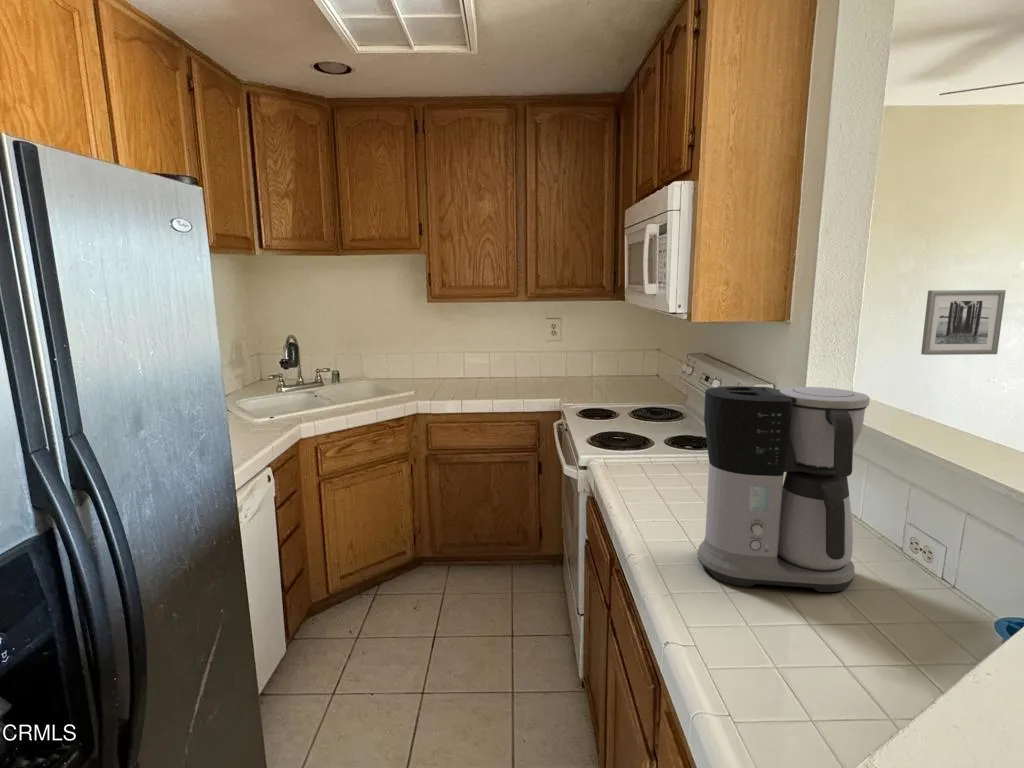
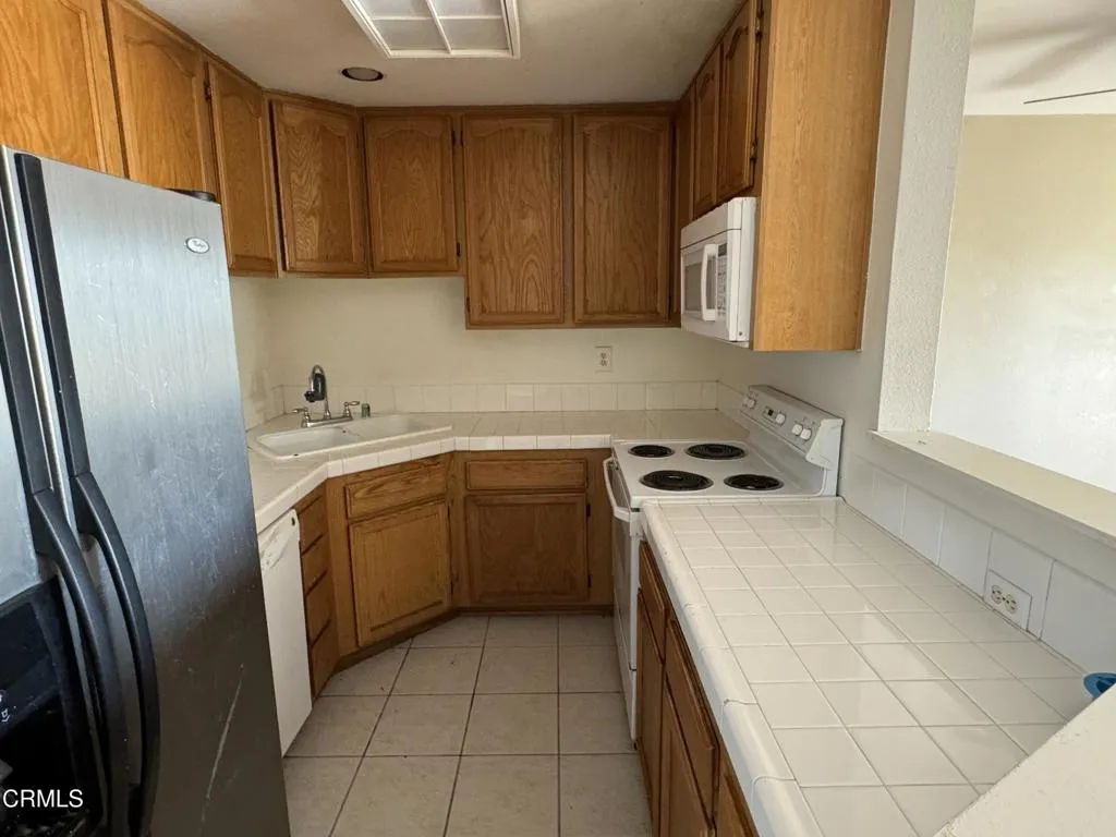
- coffee maker (782, 486)
- wall art (962, 322)
